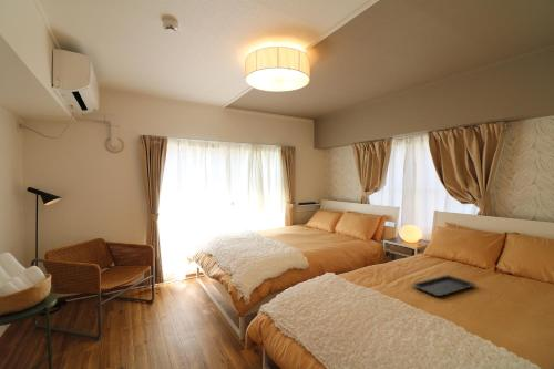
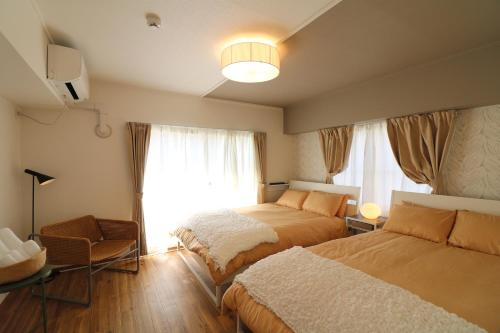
- serving tray (443, 285)
